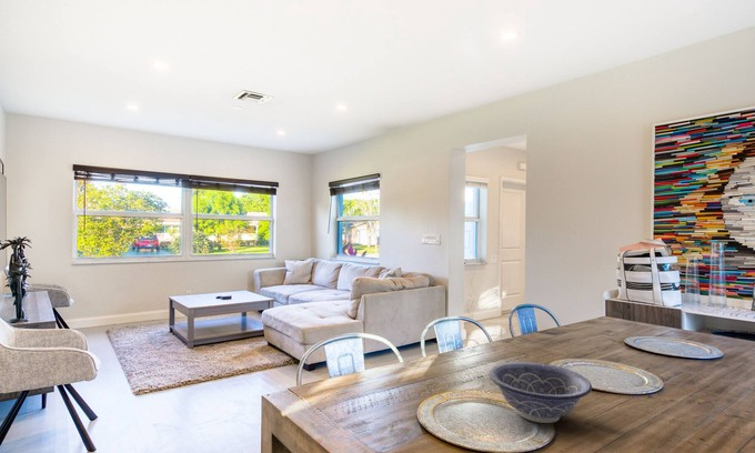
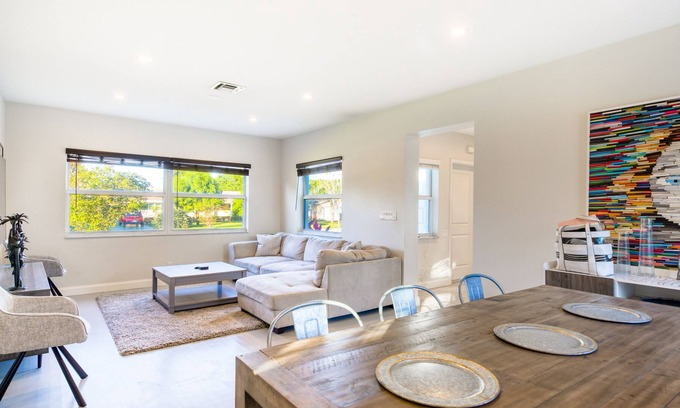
- decorative bowl (537, 395)
